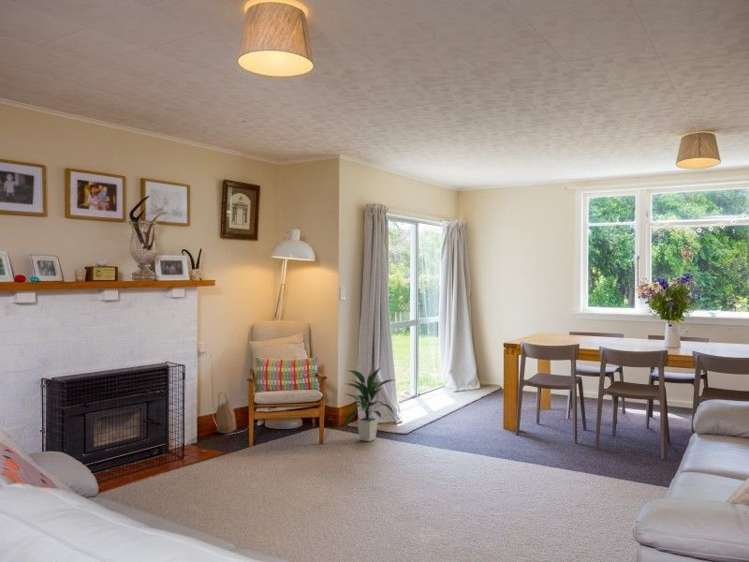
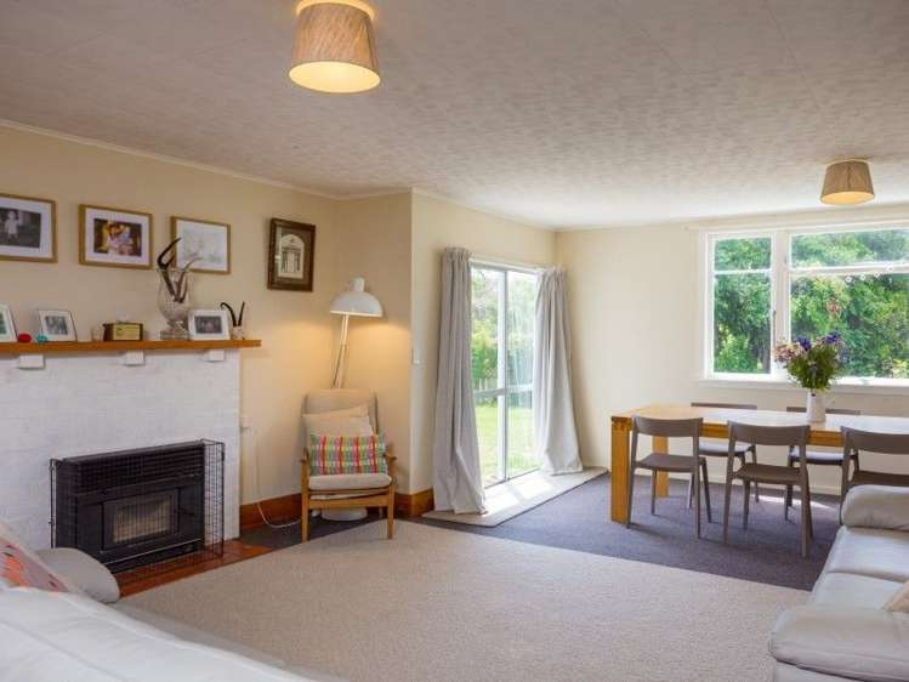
- indoor plant (365, 401)
- basket (226, 411)
